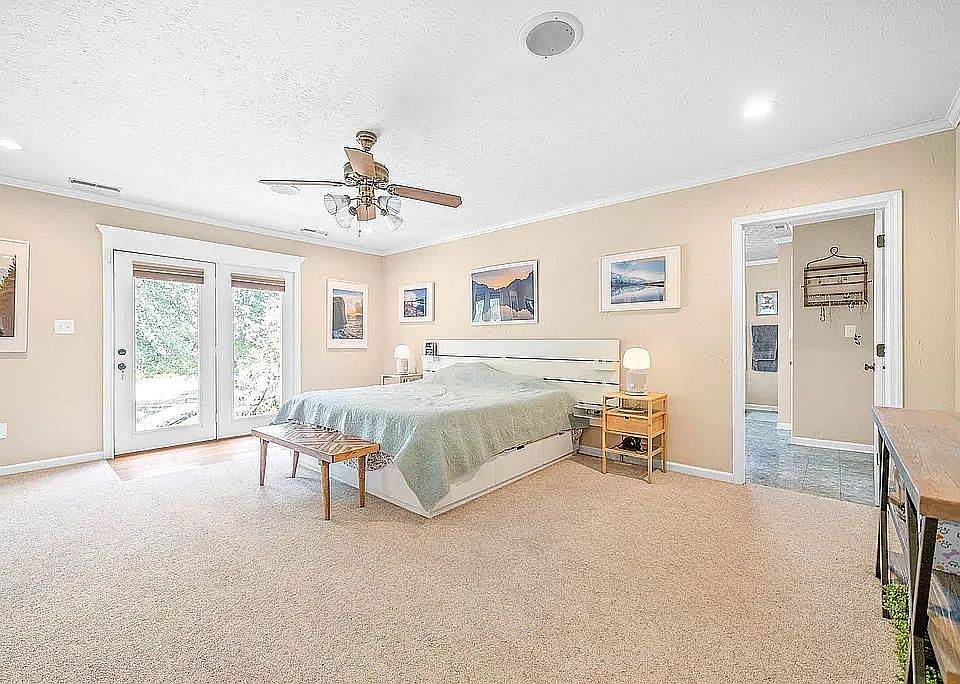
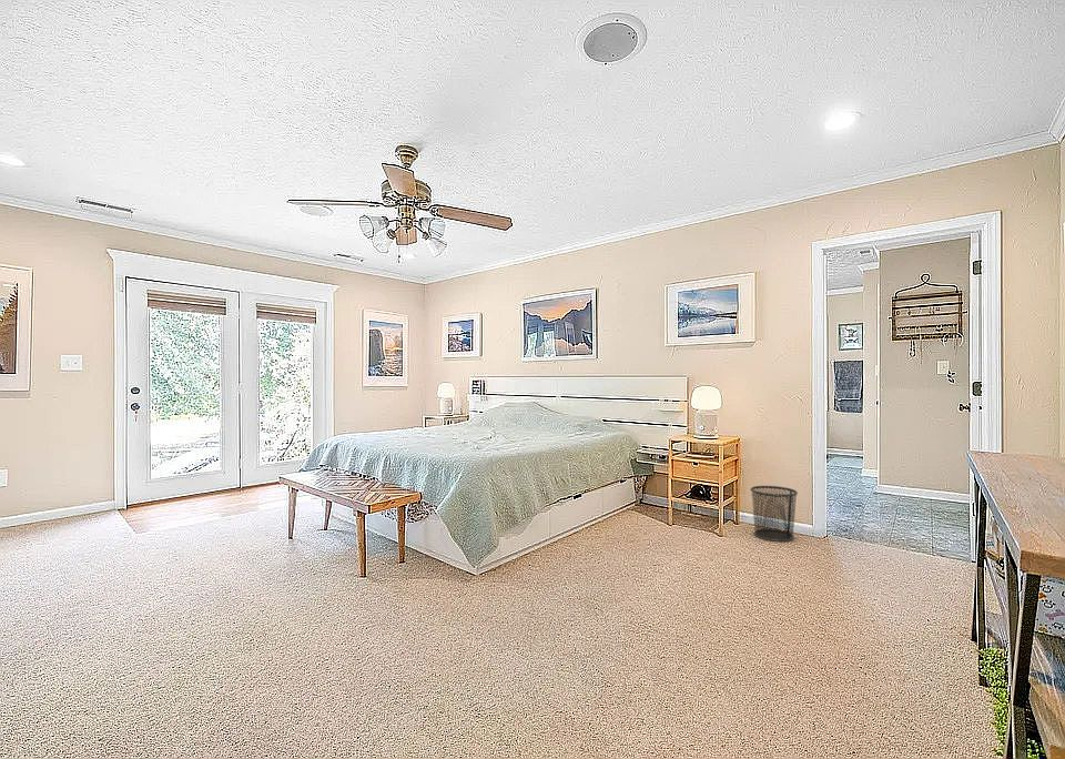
+ waste bin (773, 512)
